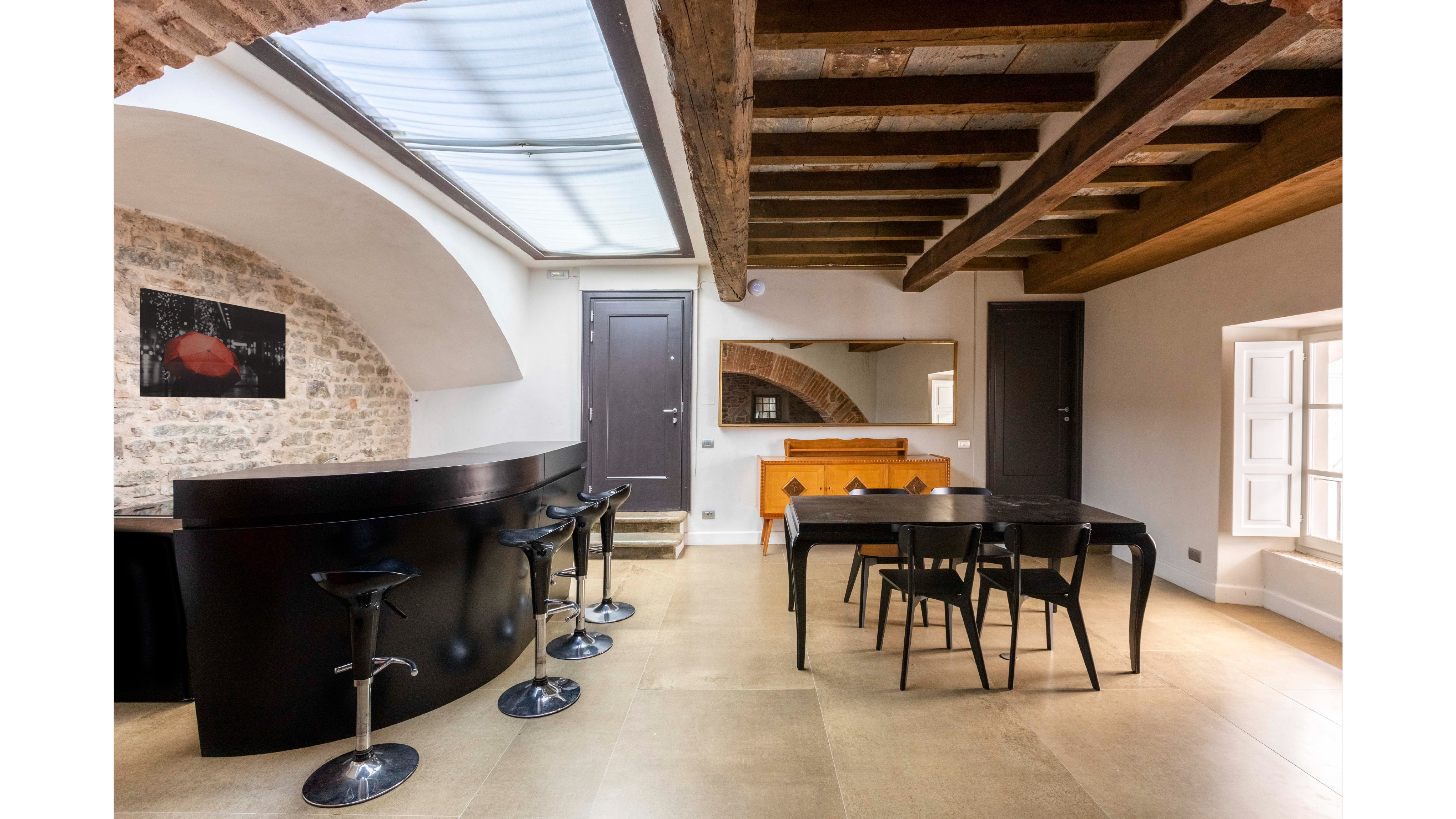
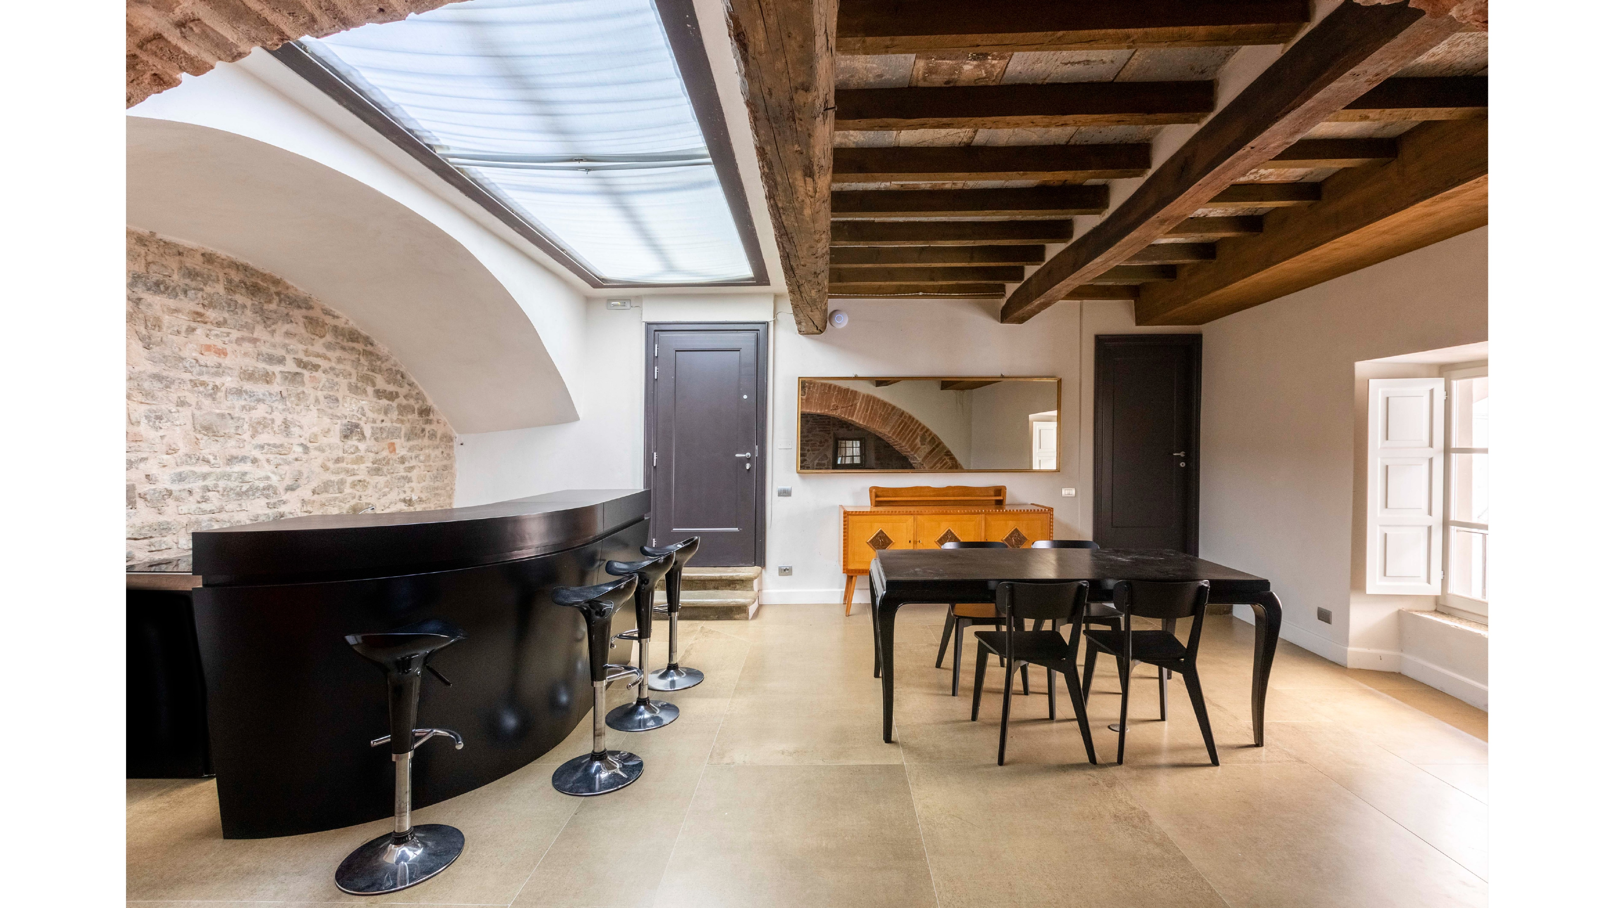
- wall art (222, 350)
